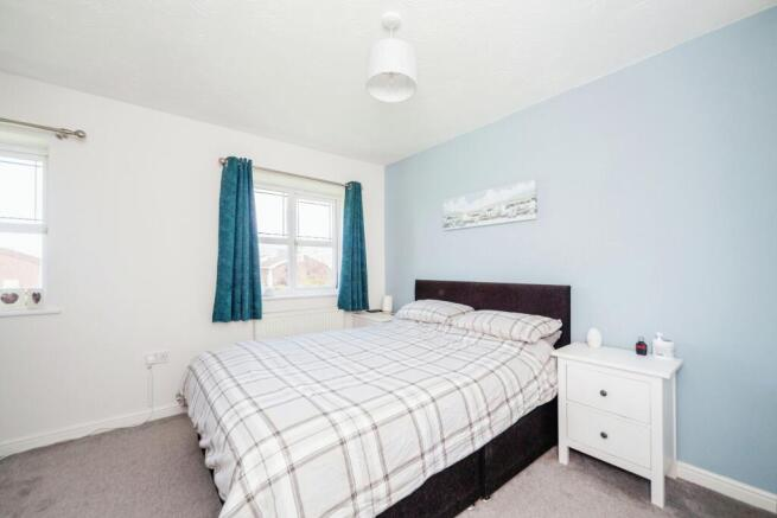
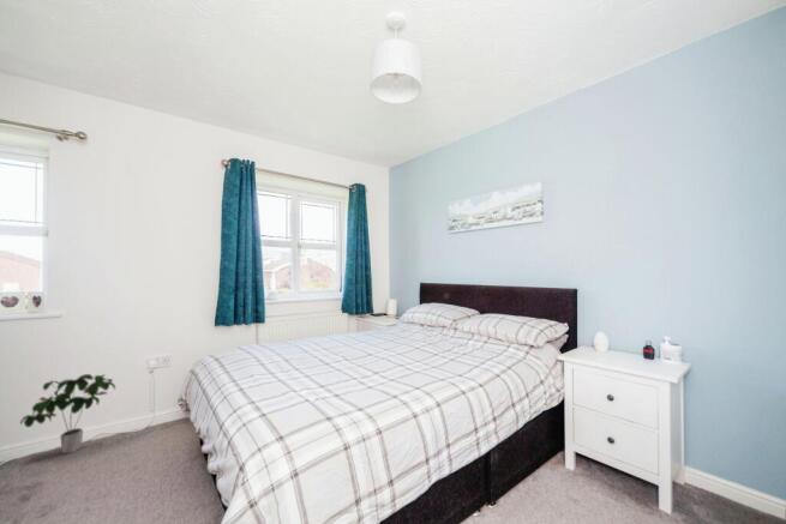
+ potted plant (71, 412)
